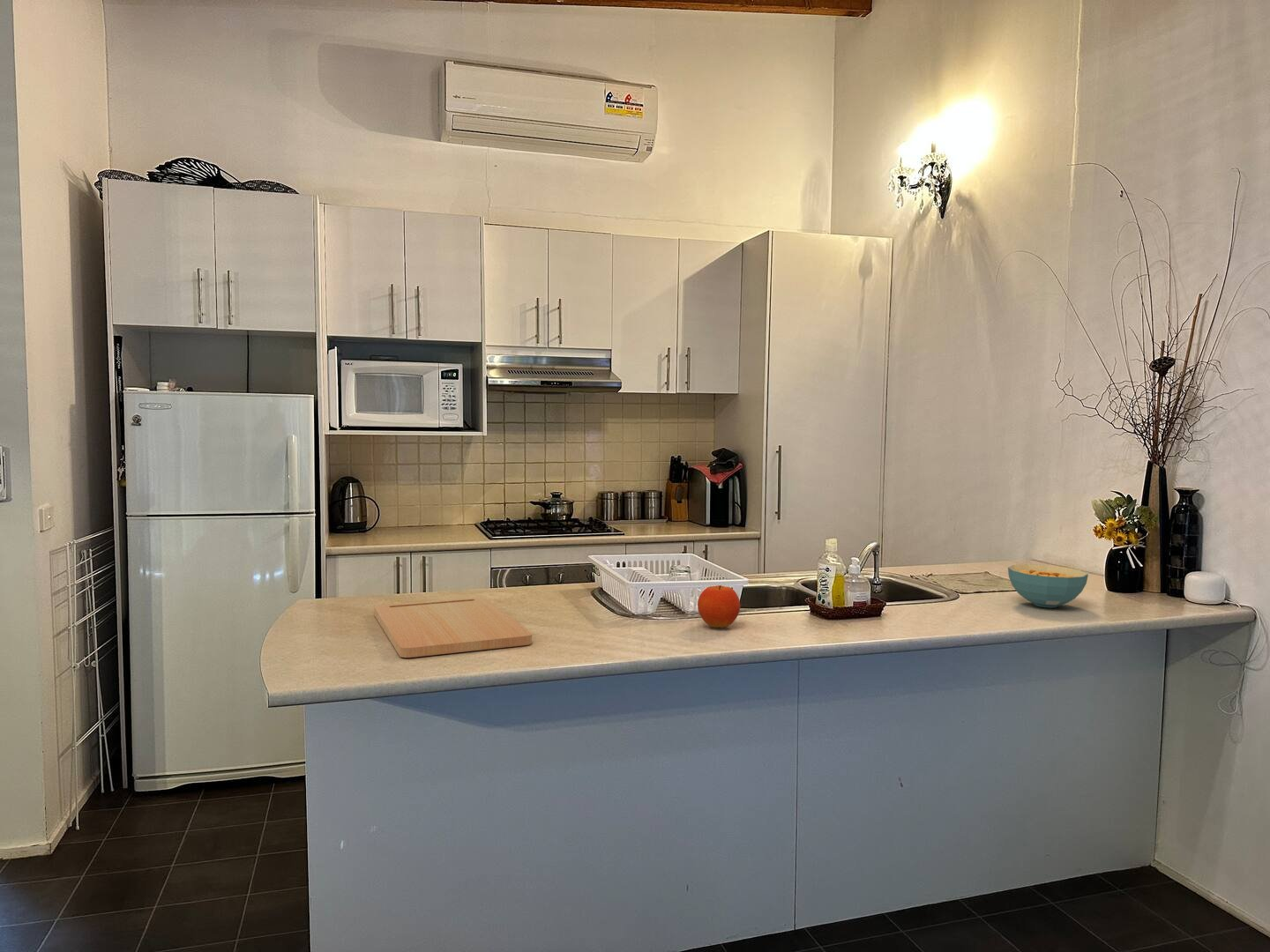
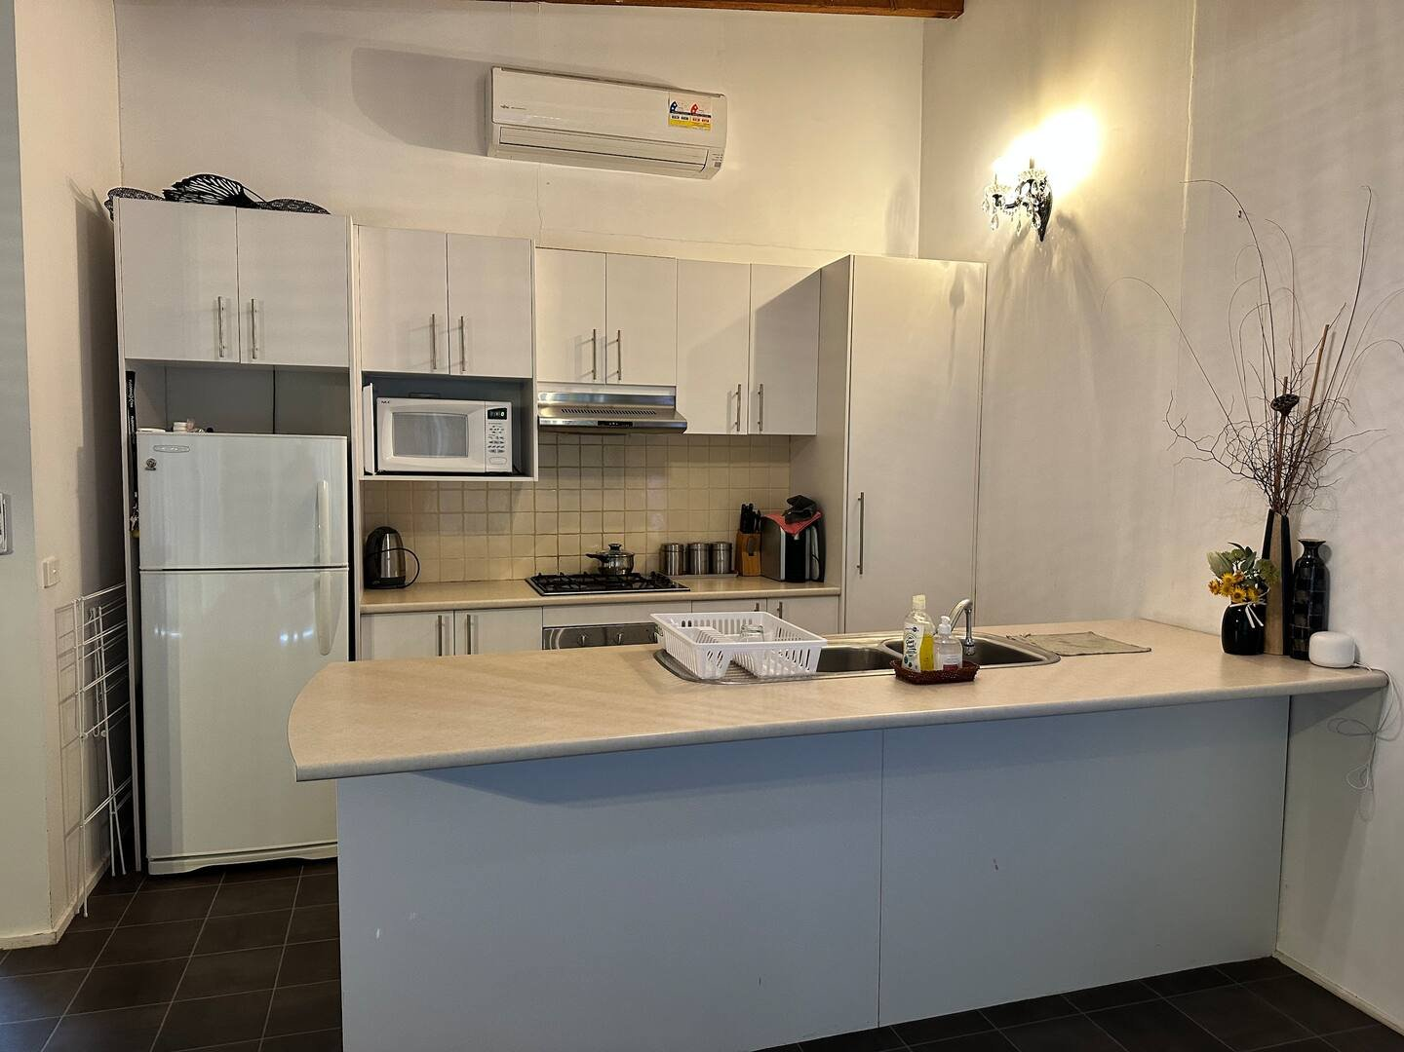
- cereal bowl (1046, 588)
- cutting board (448, 623)
- fruit (719, 606)
